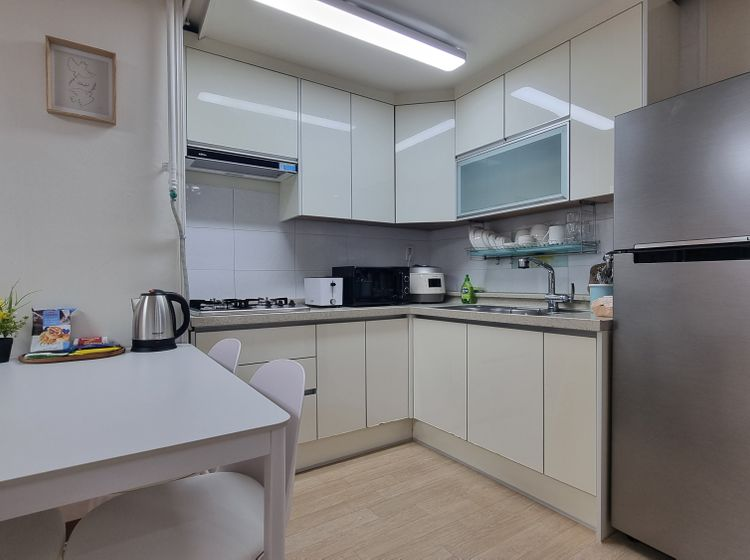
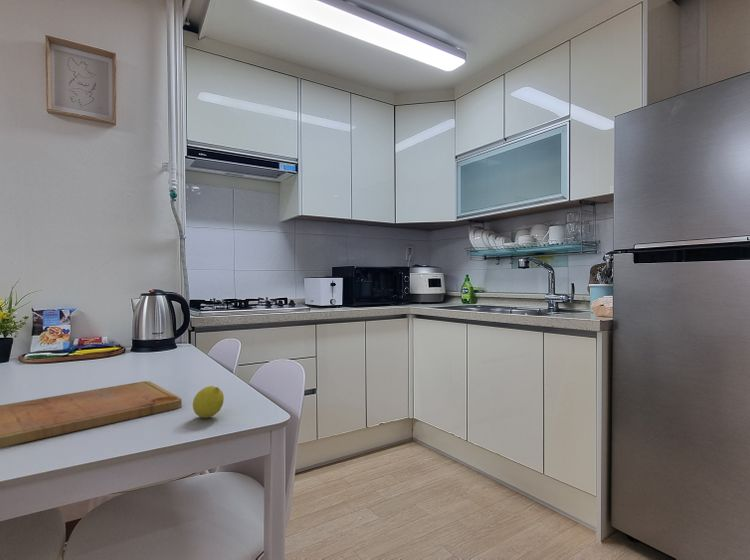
+ cutting board (75, 409)
+ fruit (208, 401)
